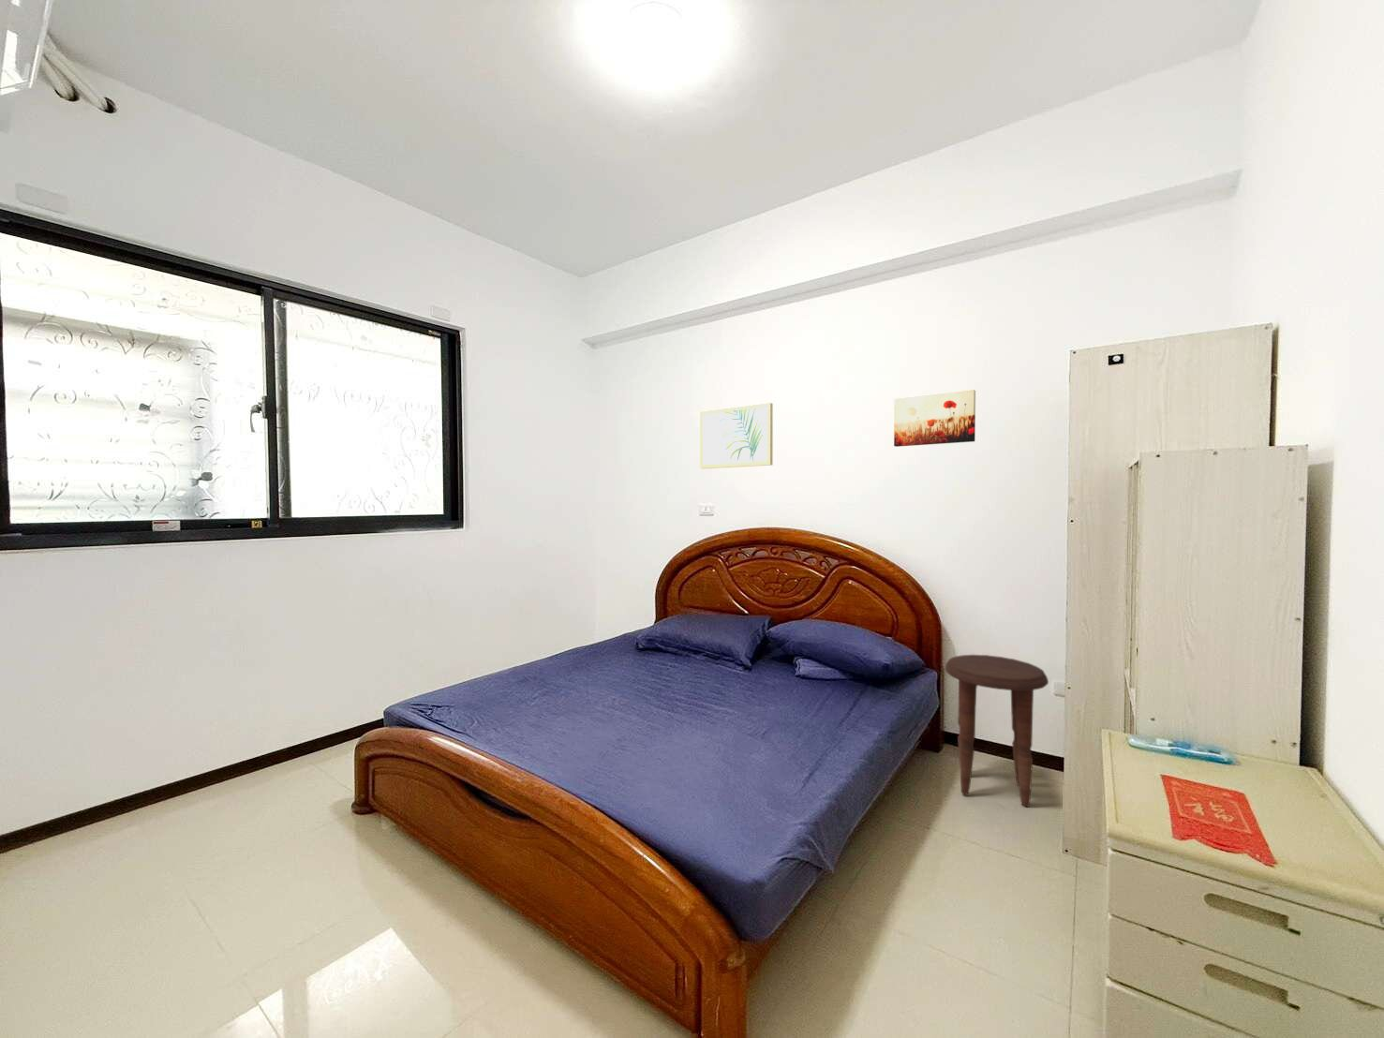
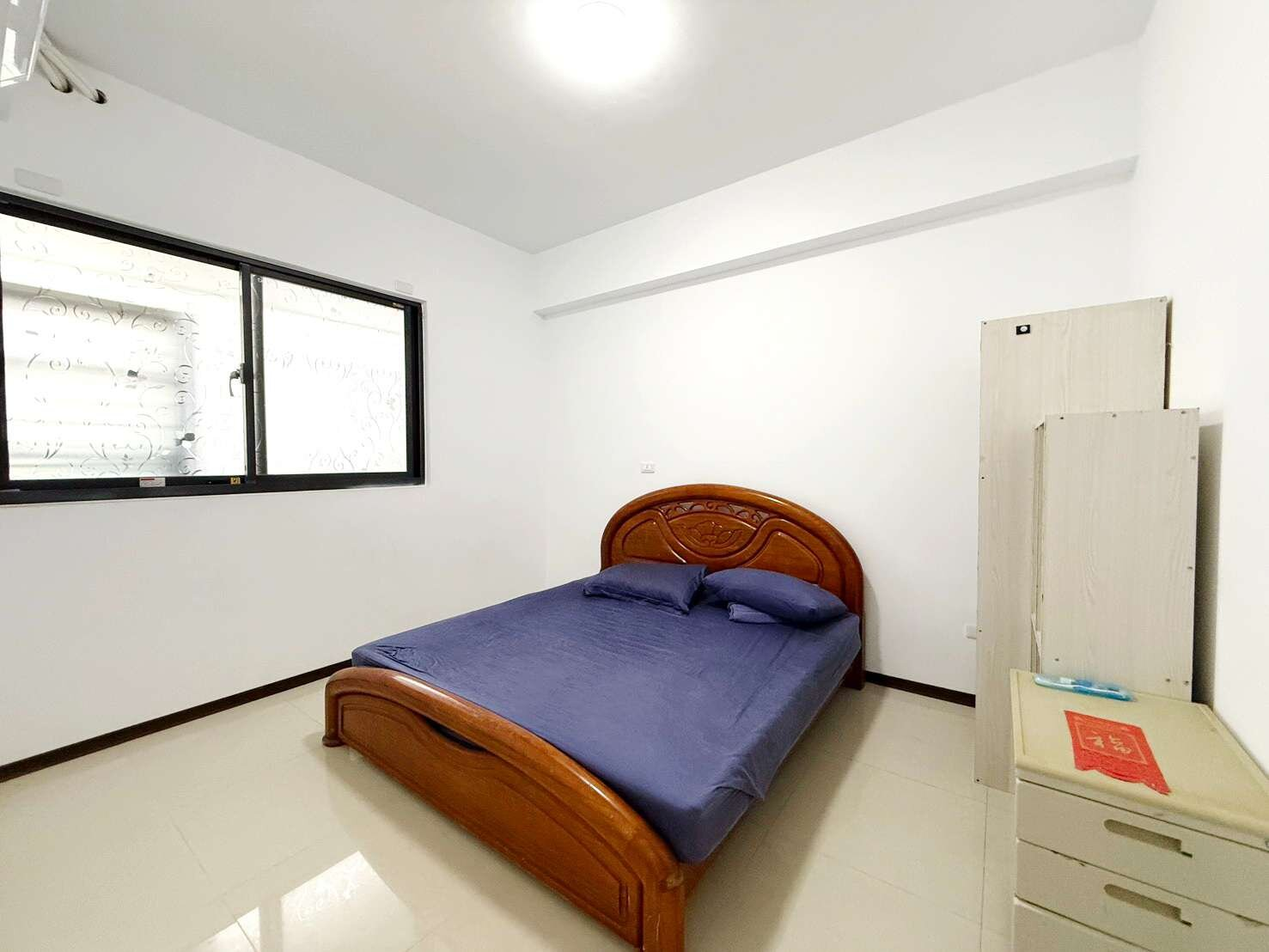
- wall art (735, 436)
- wall art (932, 419)
- side table (1012, 727)
